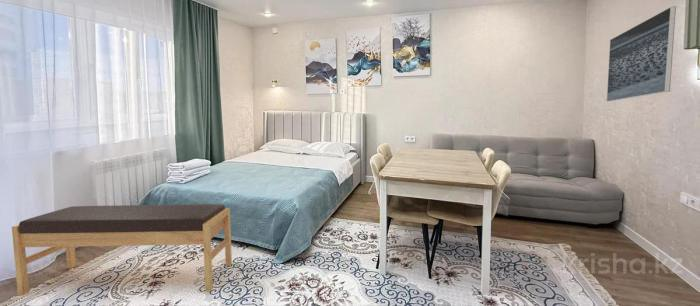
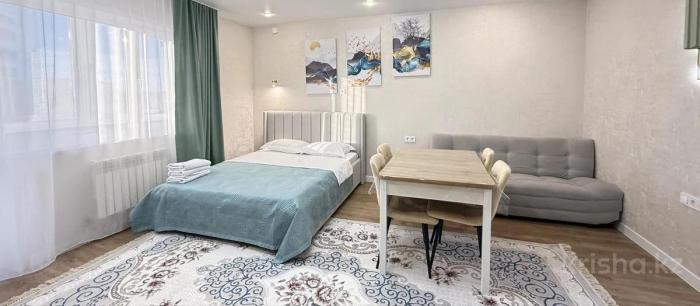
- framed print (635, 61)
- bench (133, 245)
